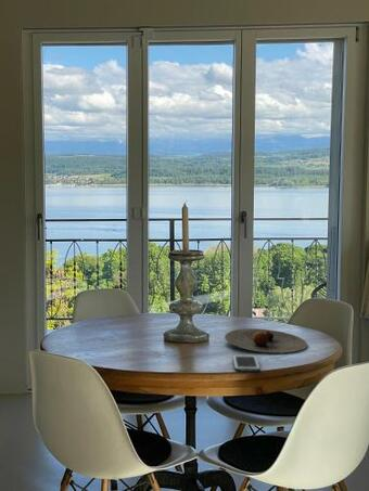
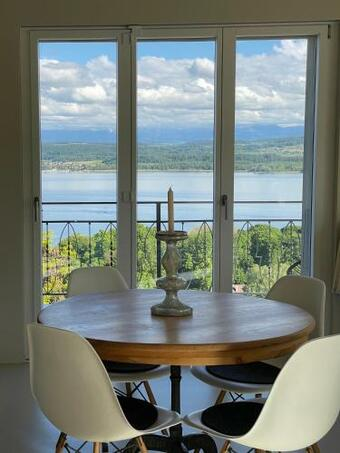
- plate (265, 336)
- cell phone (245, 362)
